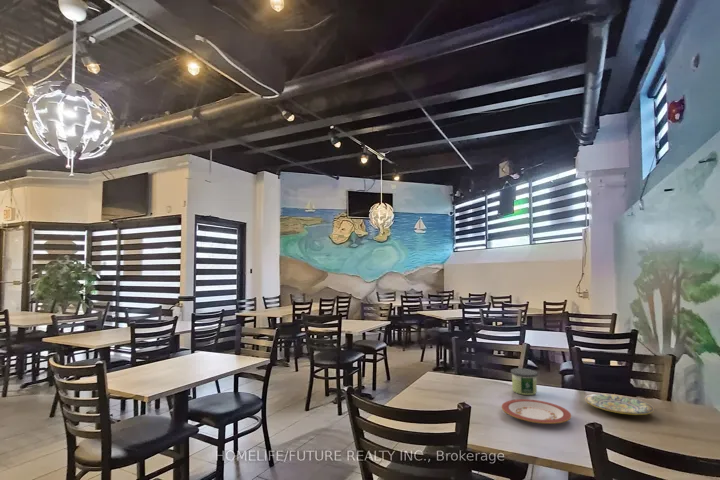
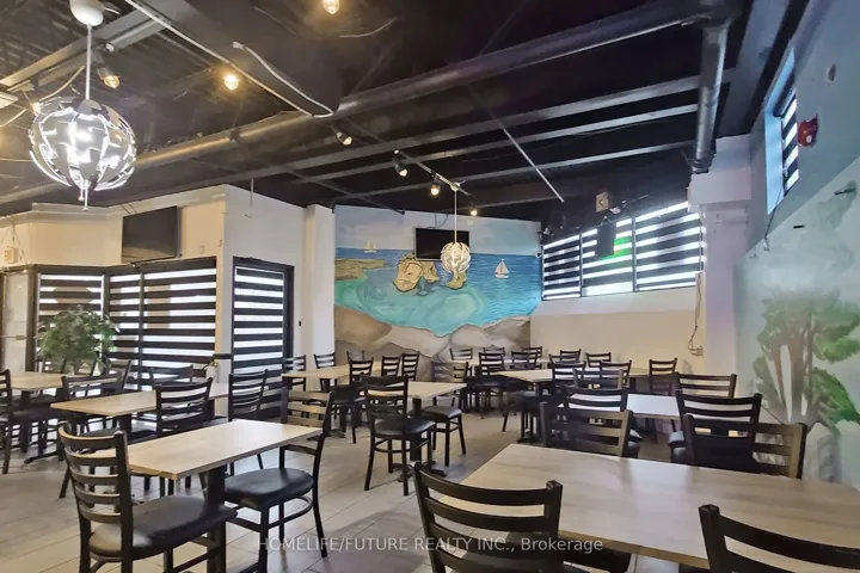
- candle (524, 381)
- plate (618, 406)
- plate (535, 412)
